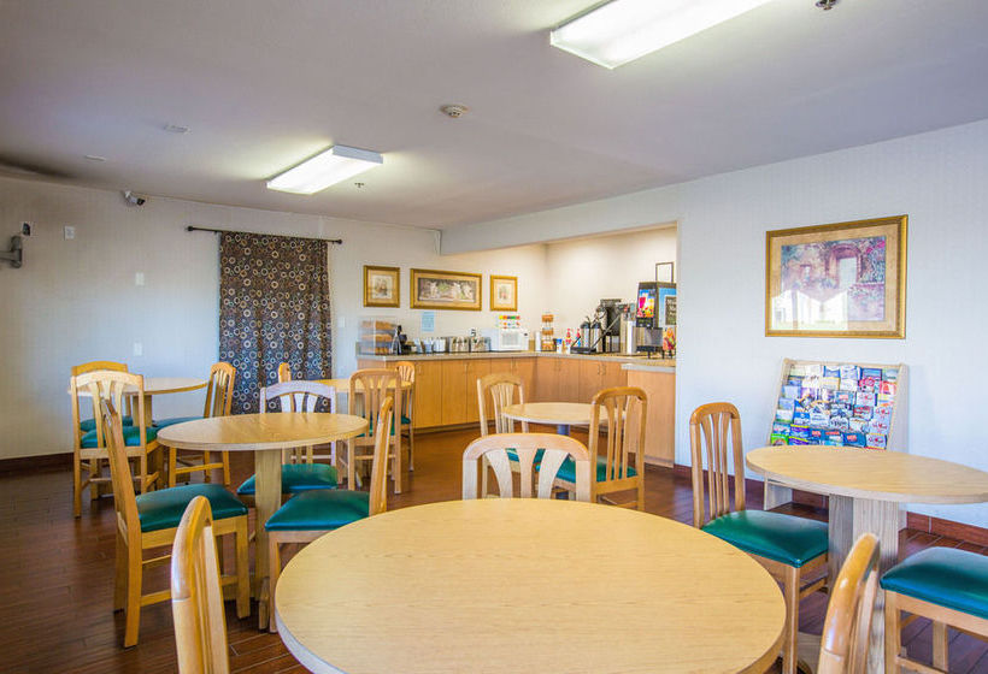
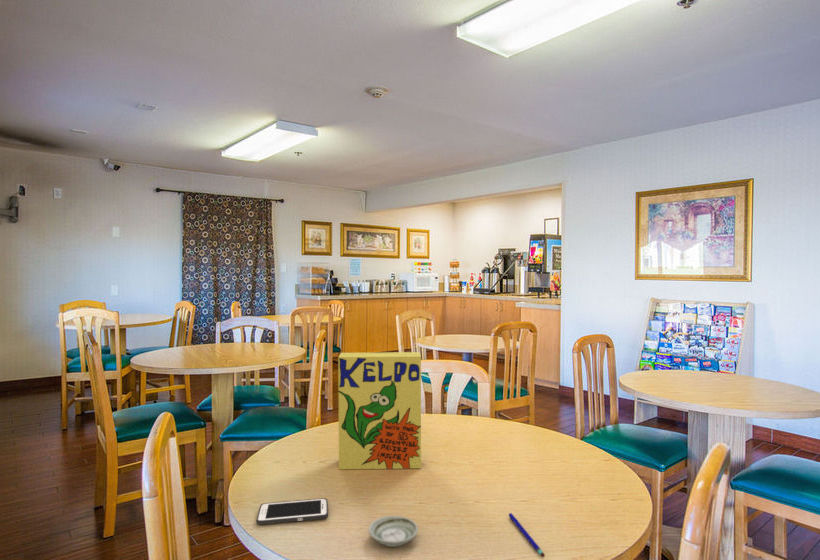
+ pen (525, 533)
+ saucer (393, 533)
+ cell phone (293, 511)
+ cereal box (380, 409)
